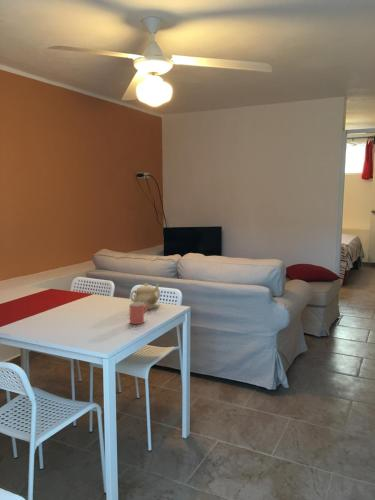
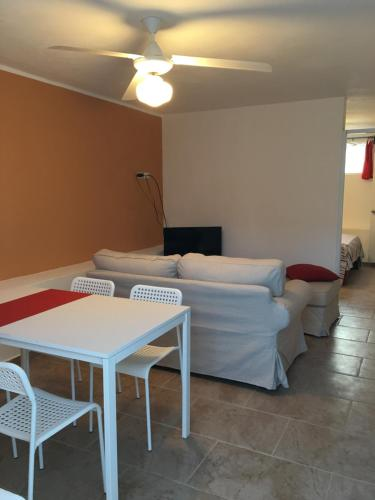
- cup (139, 312)
- teapot (145, 295)
